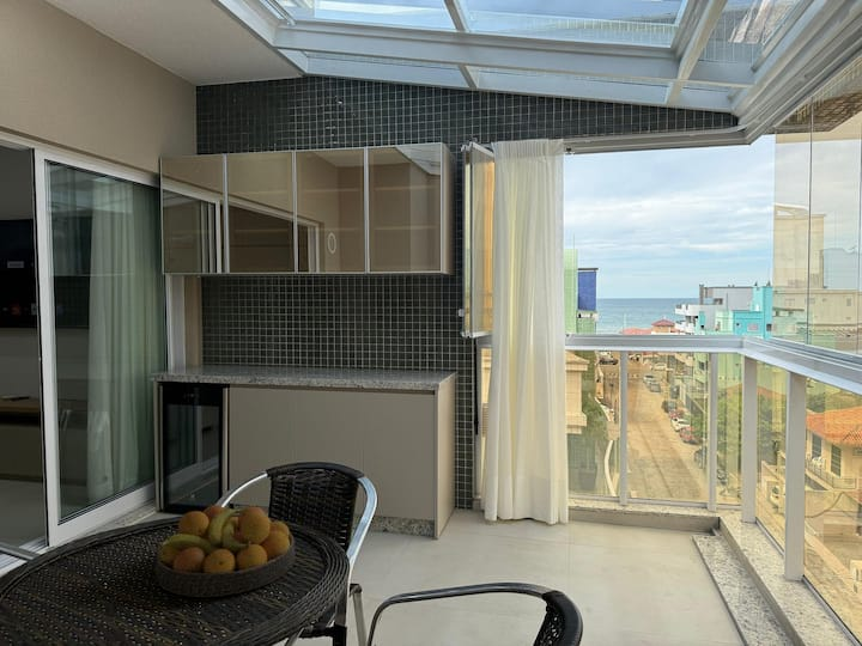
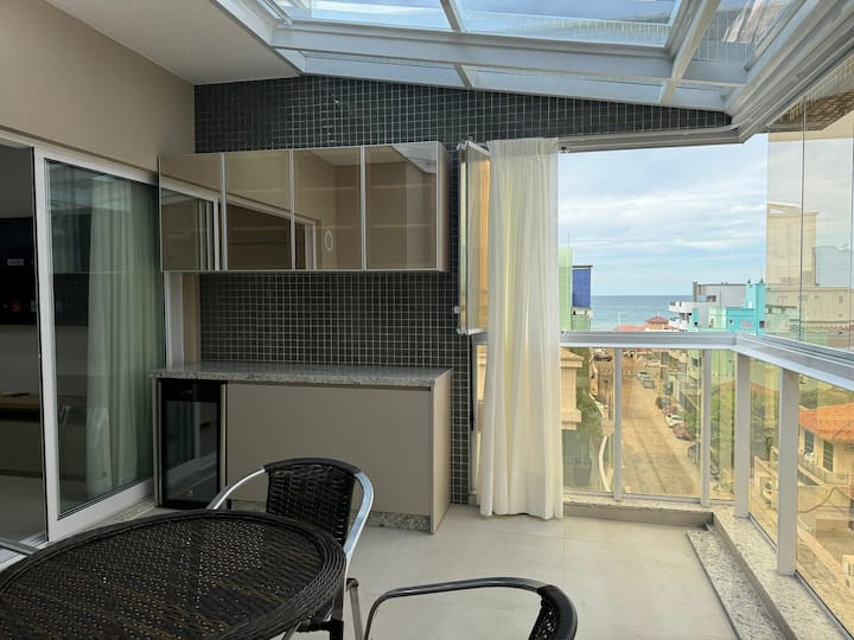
- fruit bowl (227, 537)
